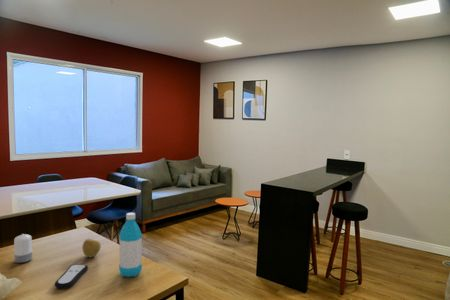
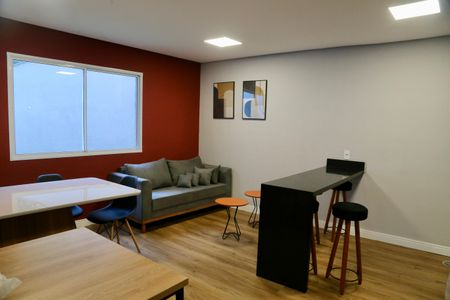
- apple (91, 247)
- remote control (71, 275)
- candle (23, 246)
- water bottle (130, 243)
